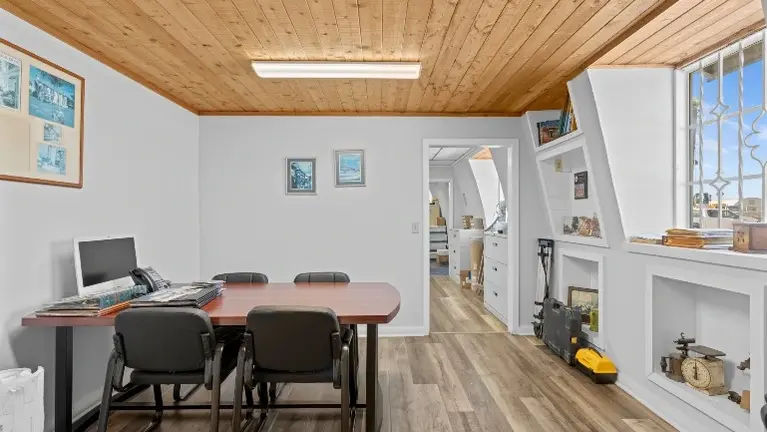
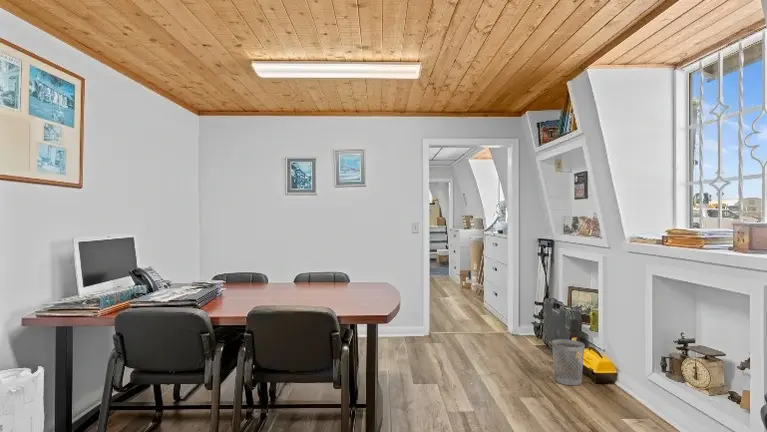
+ wastebasket (568, 362)
